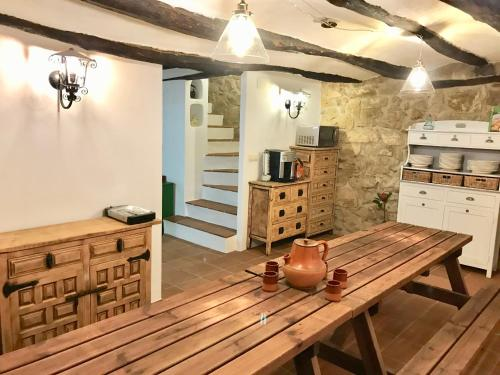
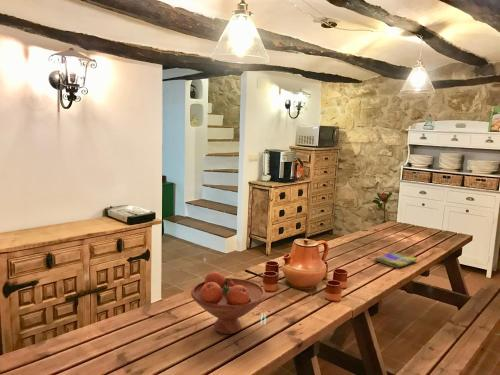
+ fruit bowl (228, 302)
+ dish towel (395, 259)
